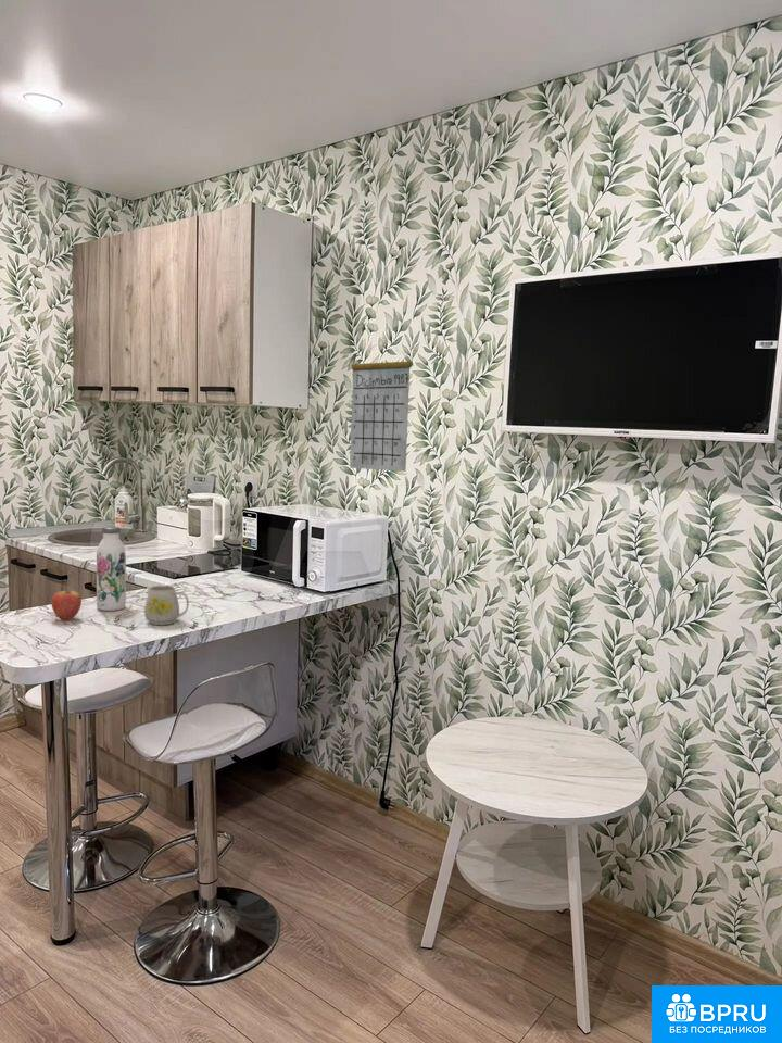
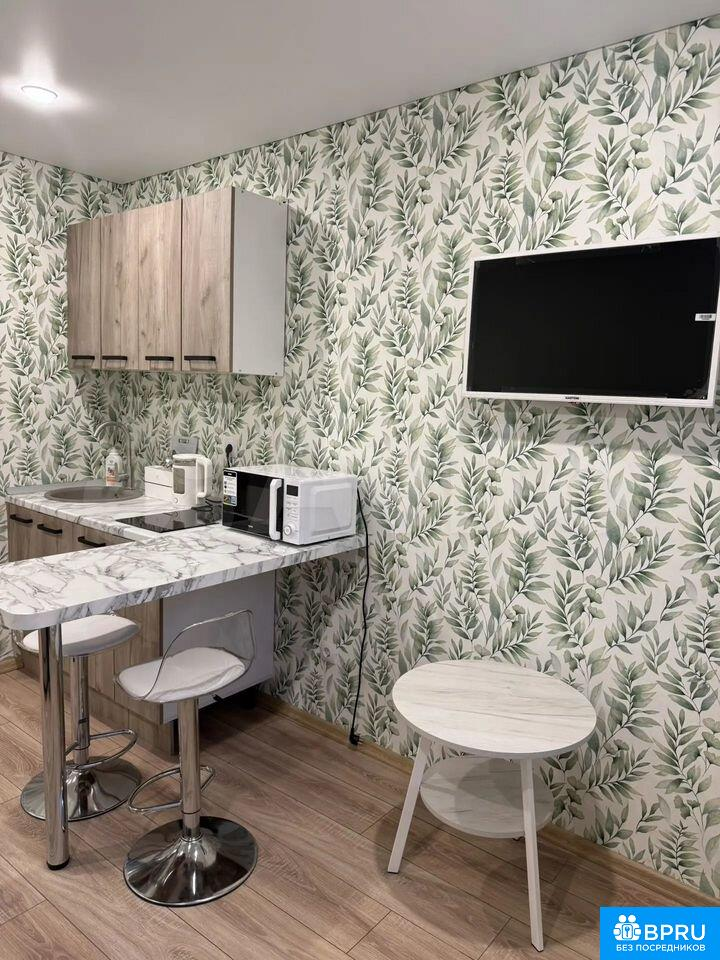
- fruit (66, 602)
- water bottle (111, 567)
- mug (166, 604)
- calendar (379, 403)
